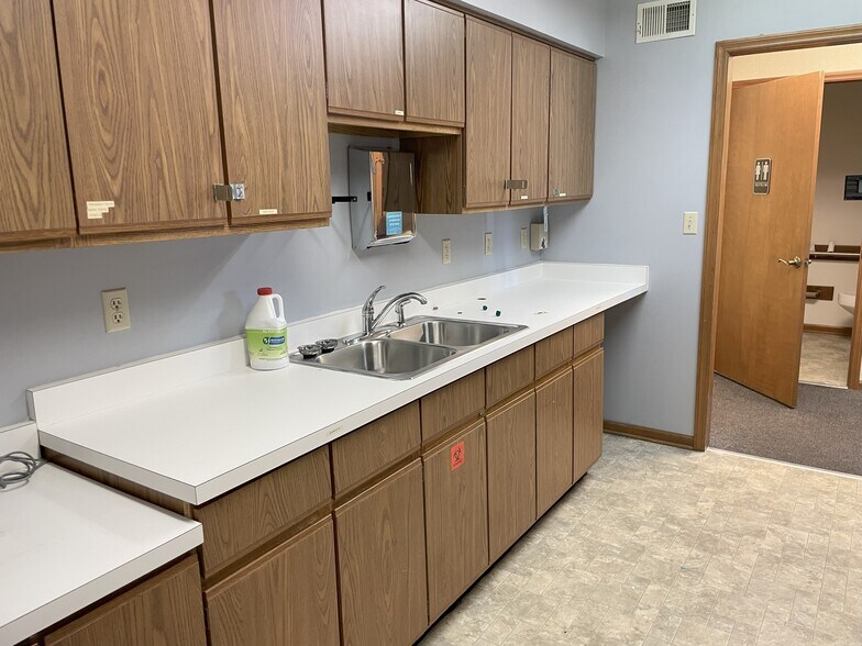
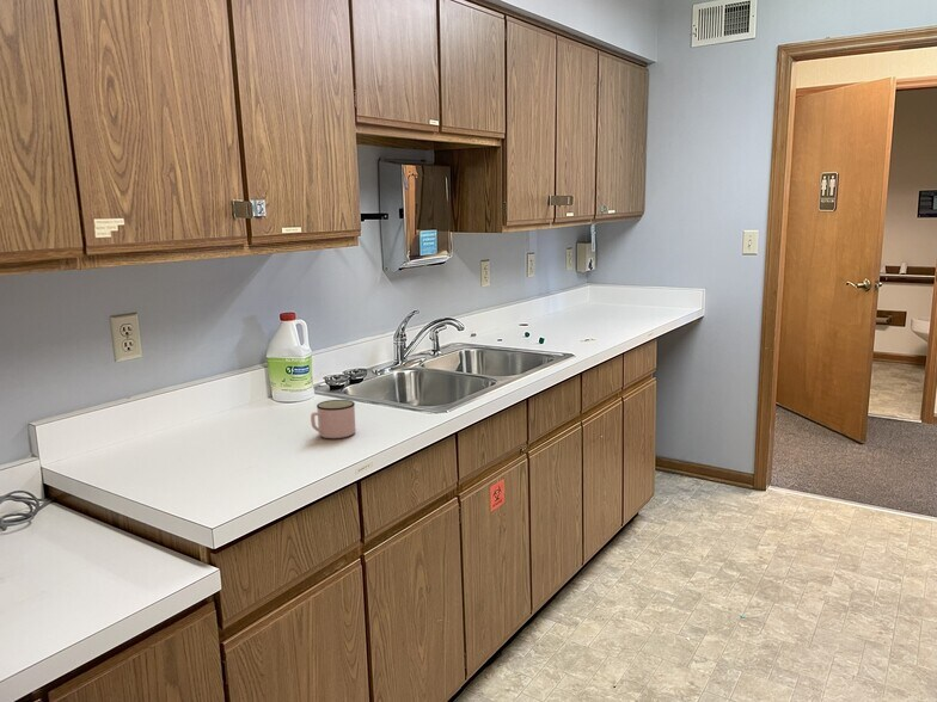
+ mug (331, 419)
